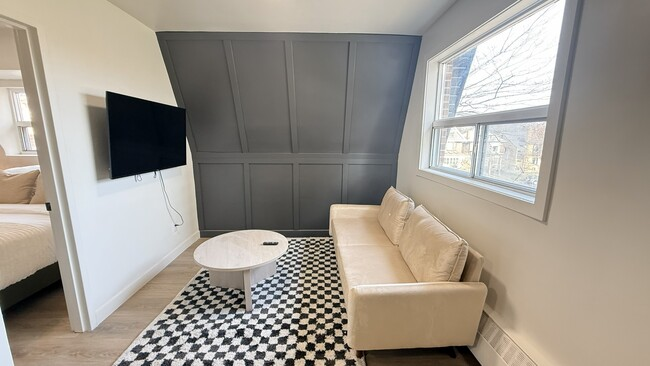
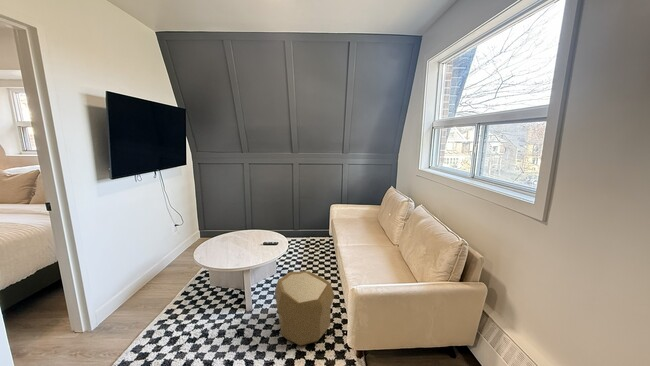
+ pouf (304, 301)
